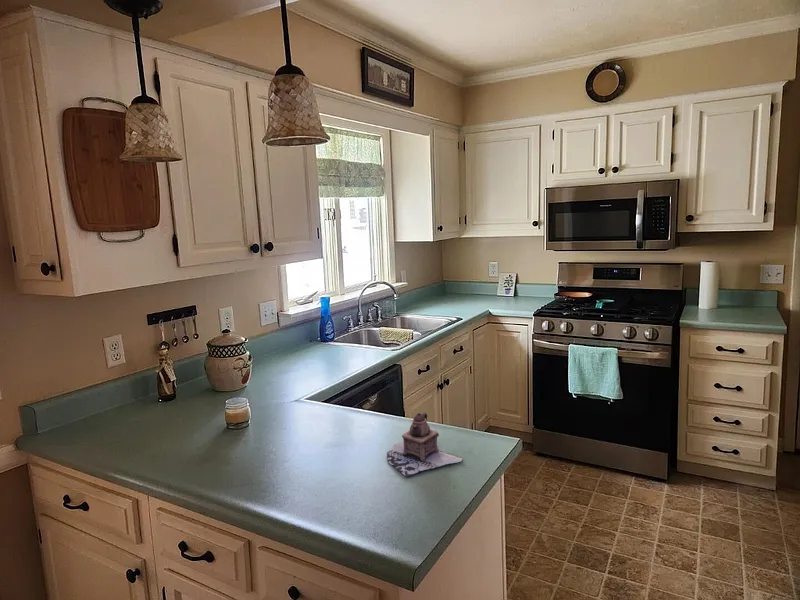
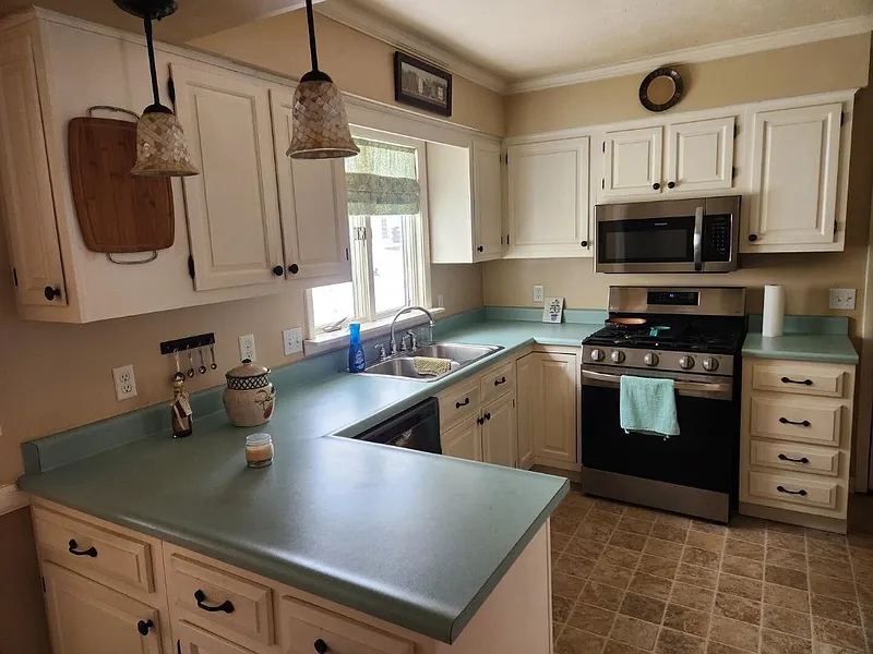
- teapot (417, 435)
